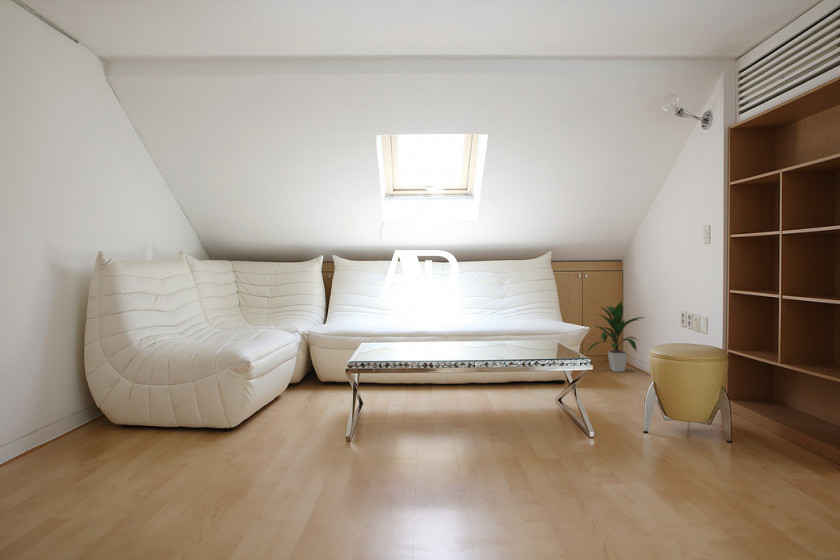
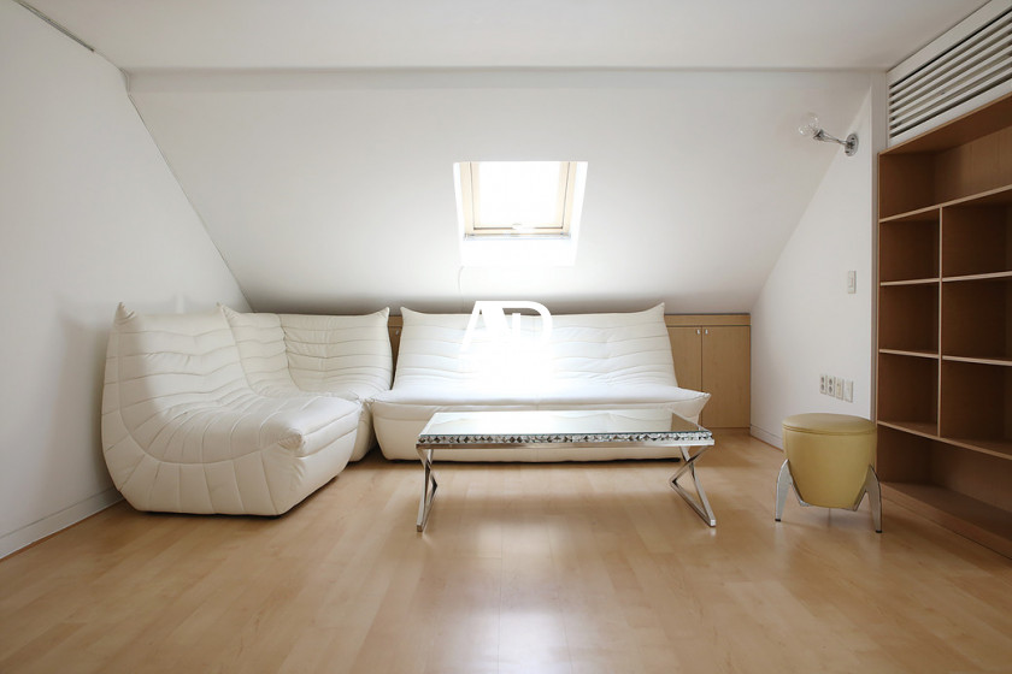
- indoor plant (614, 335)
